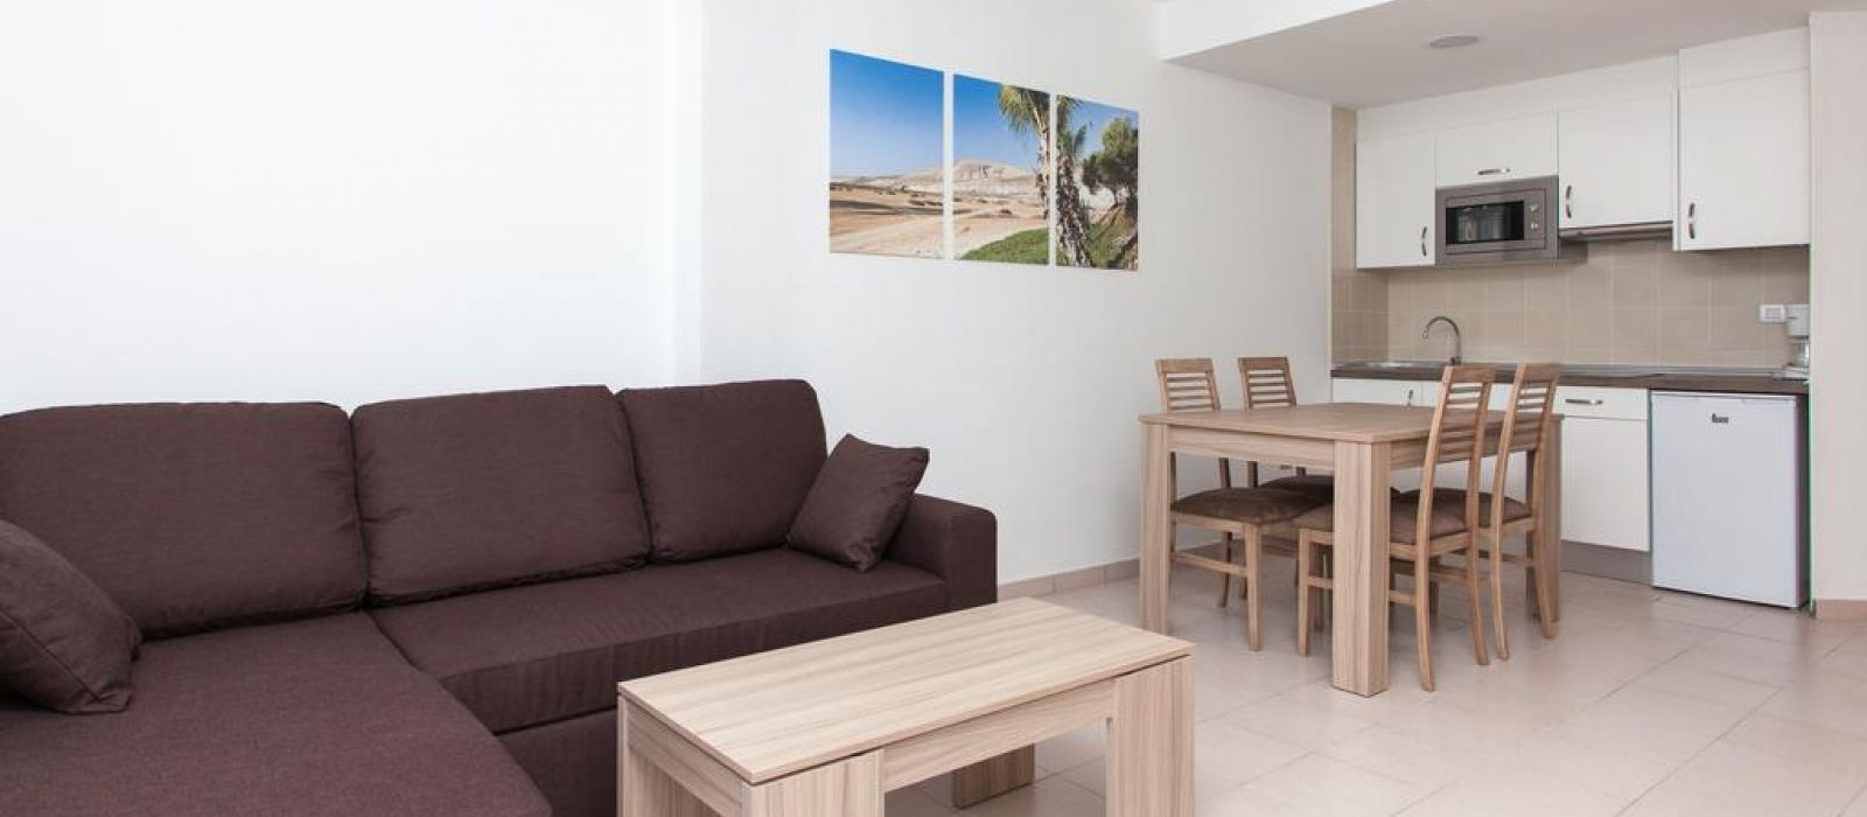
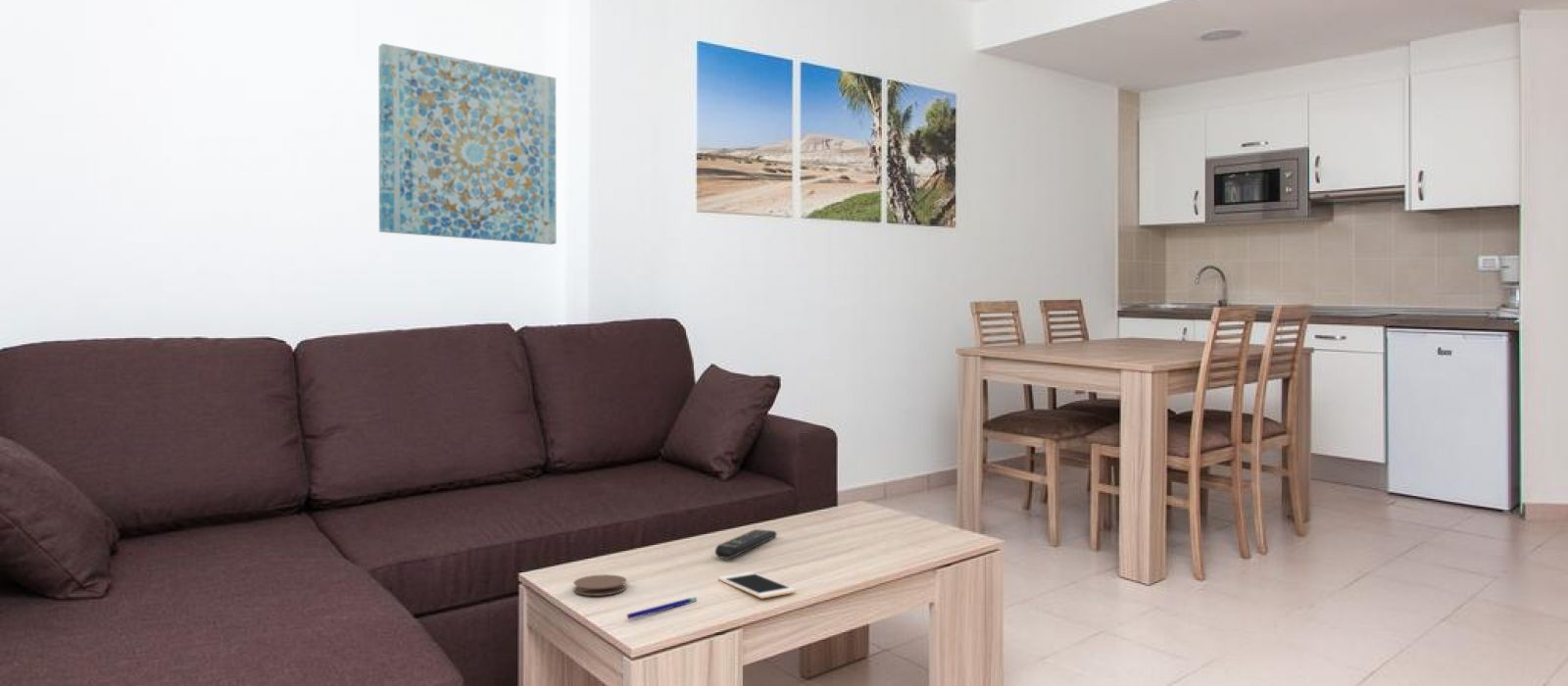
+ pen (662, 607)
+ wall art (472, 150)
+ coaster (600, 584)
+ cell phone (756, 584)
+ remote control (747, 542)
